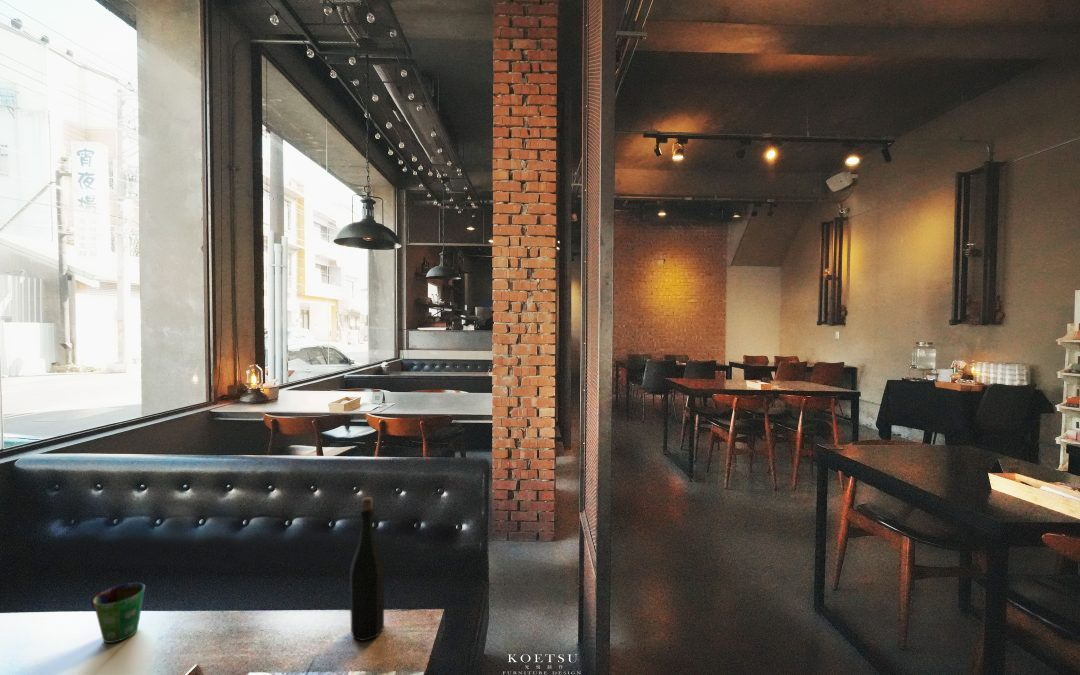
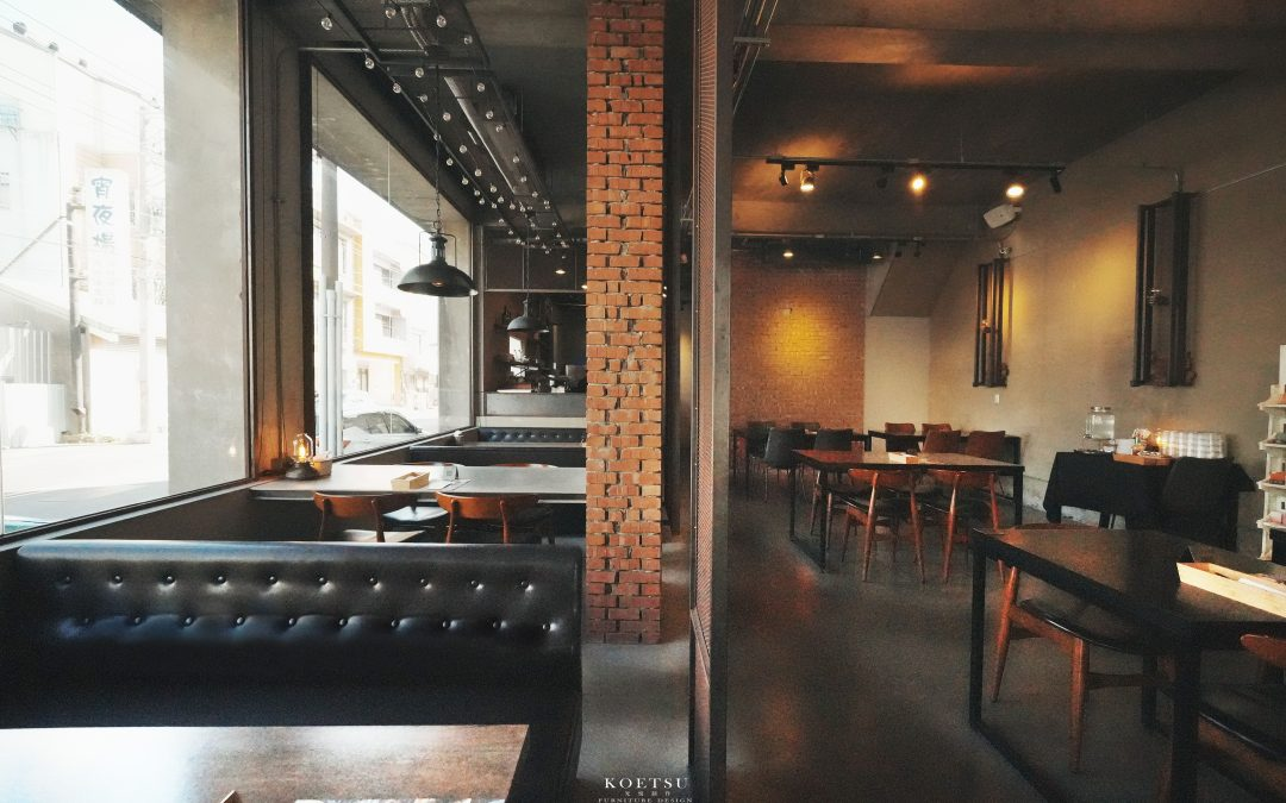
- bottle (367, 565)
- cup (115, 613)
